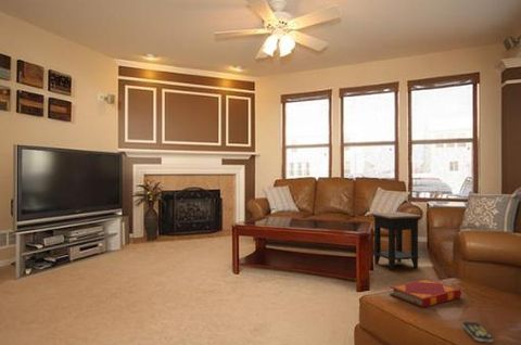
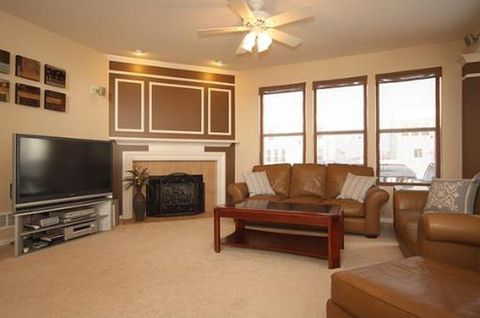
- side table (396, 239)
- remote control (476, 331)
- hardback book (424, 292)
